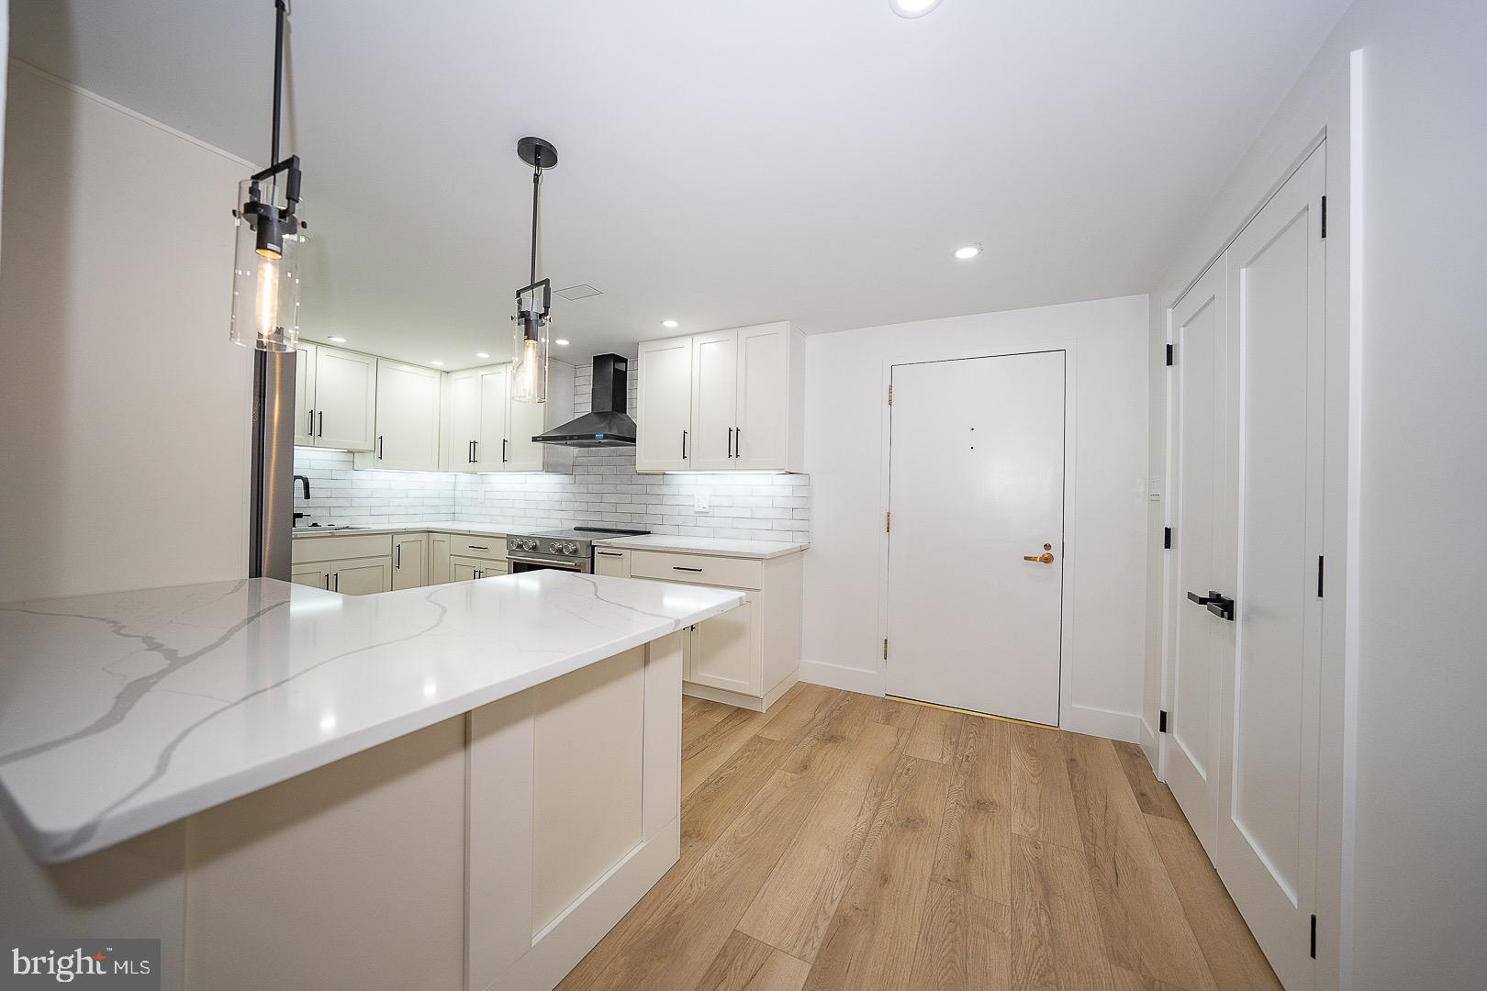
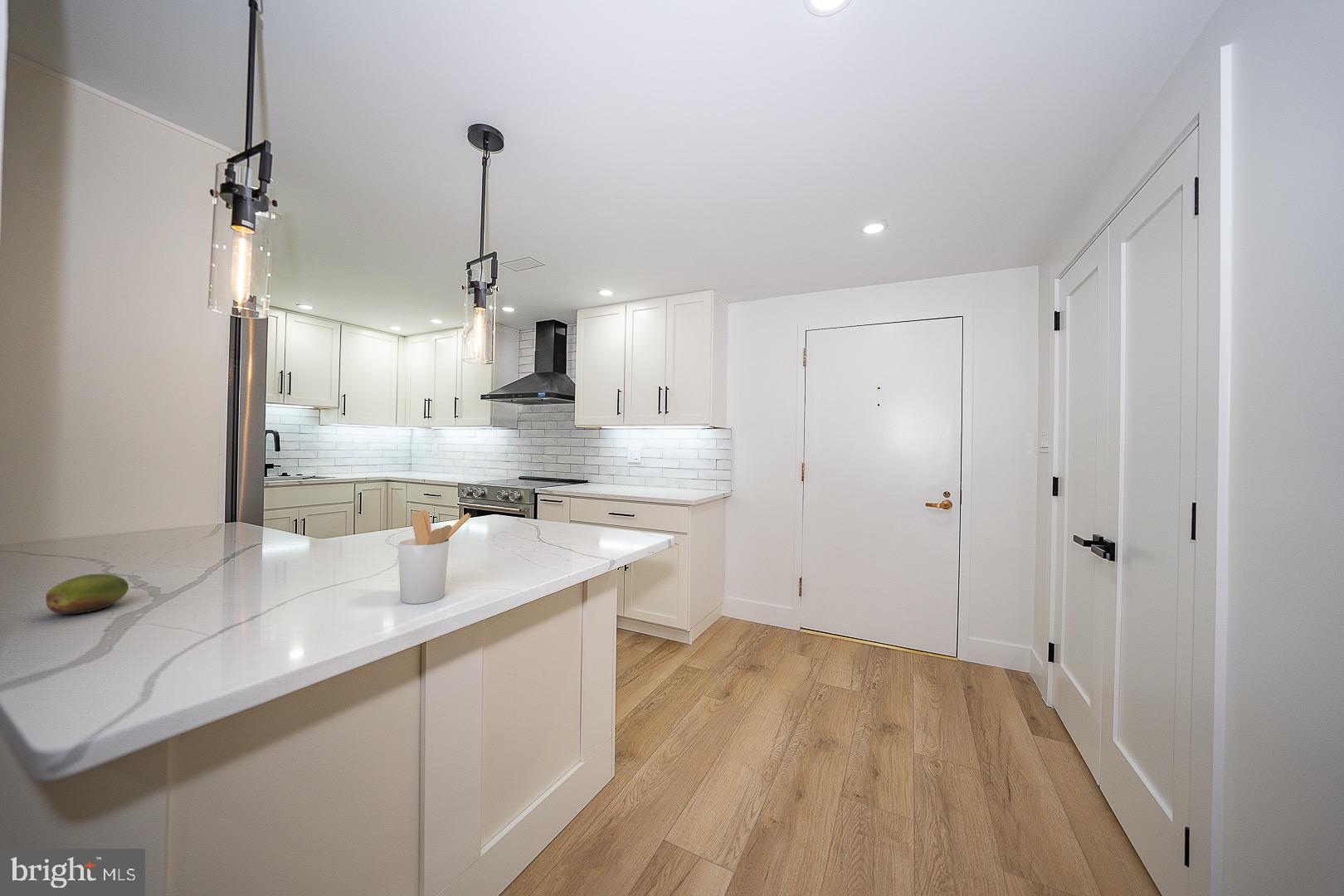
+ fruit (90, 592)
+ utensil holder (436, 553)
